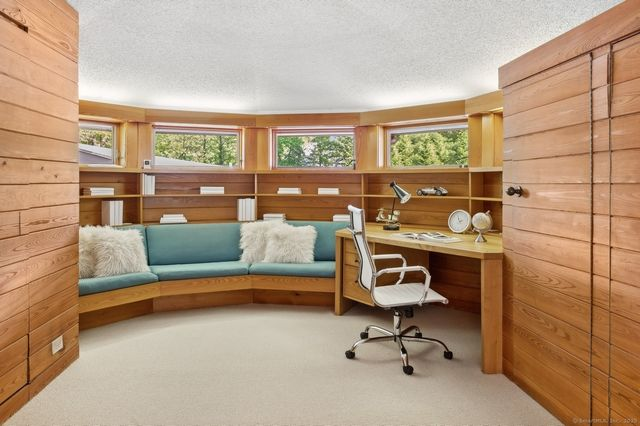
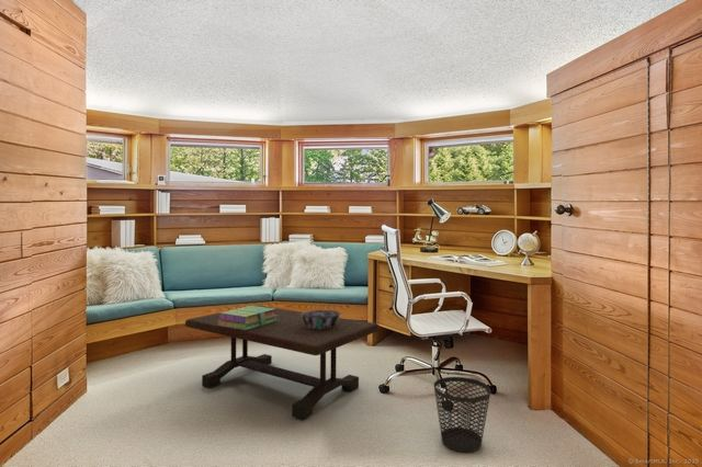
+ wastebasket (461, 414)
+ stack of books (248, 316)
+ coffee table (281, 348)
+ decorative bowl (320, 319)
